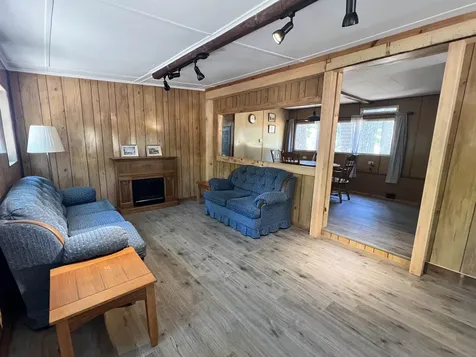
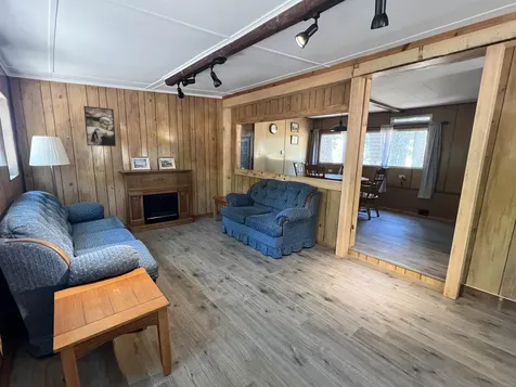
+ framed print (100, 127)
